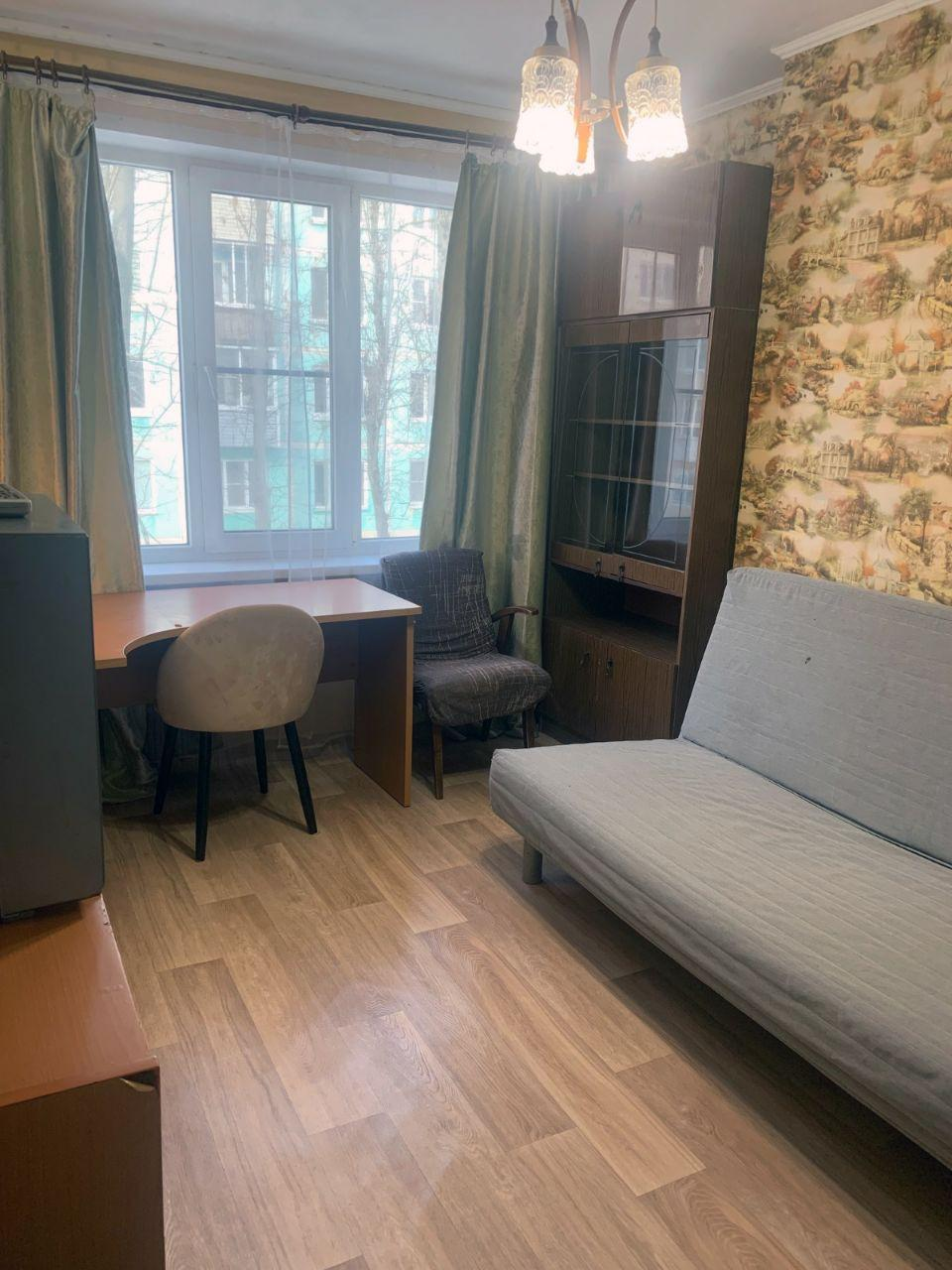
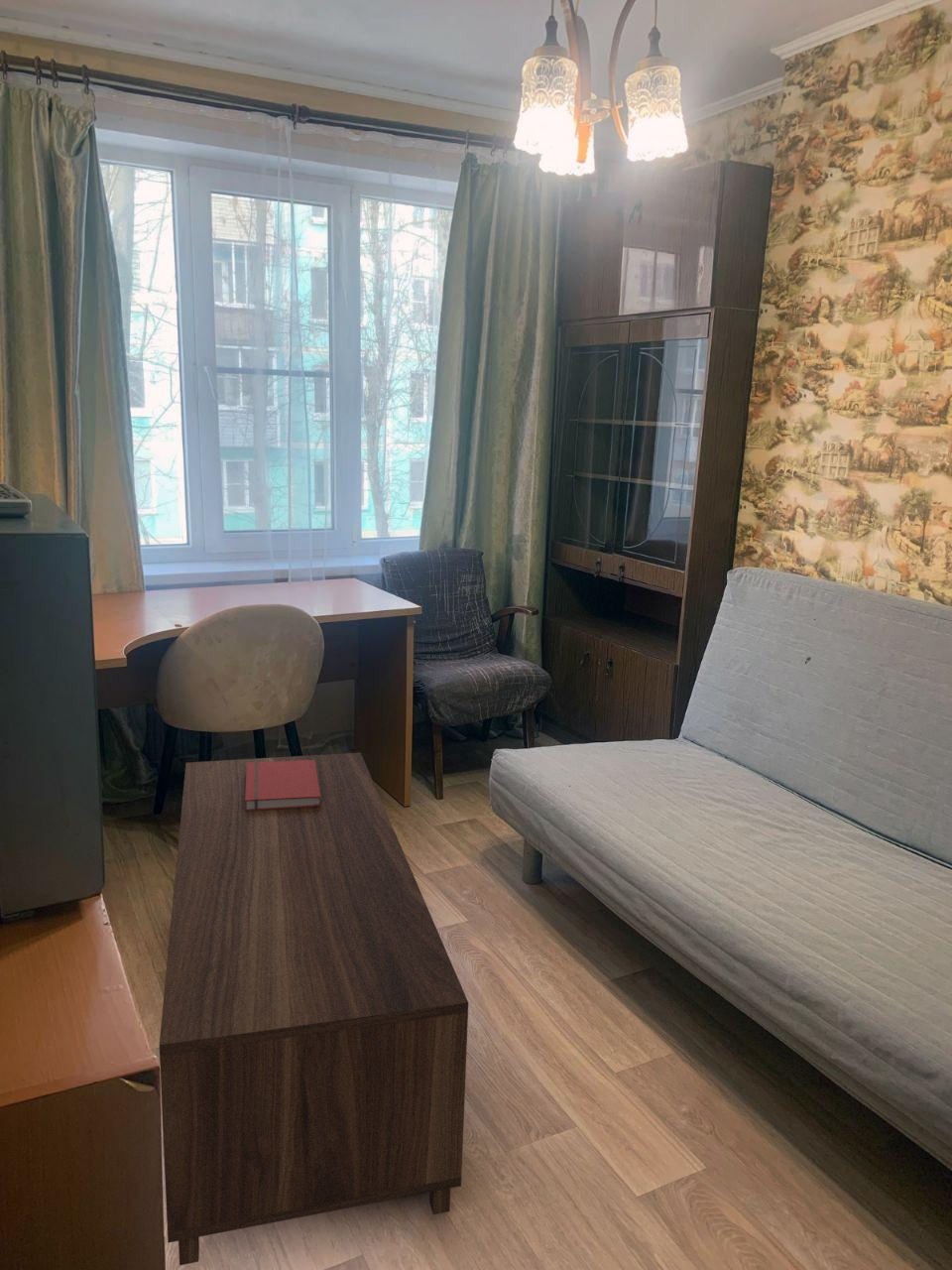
+ book (282, 783)
+ coffee table (292, 939)
